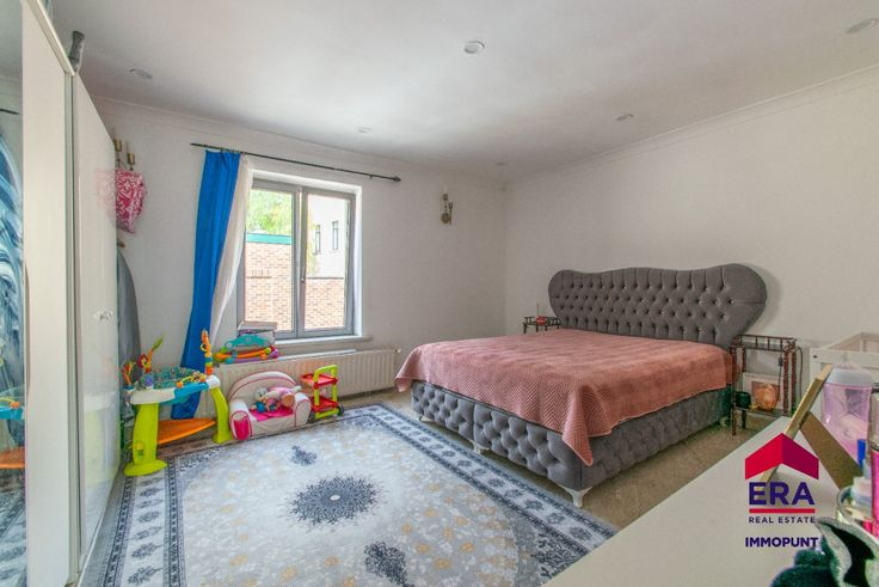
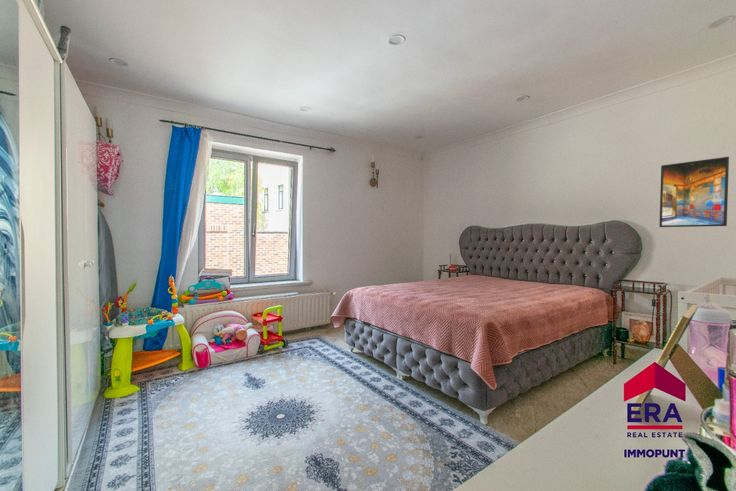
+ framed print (692, 194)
